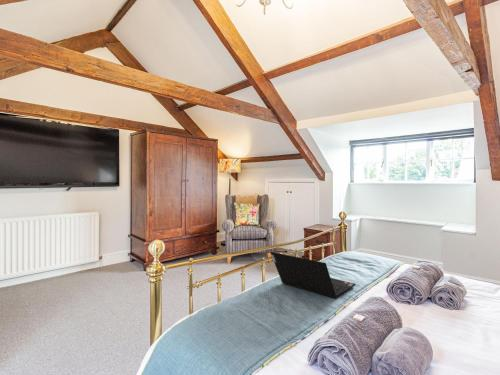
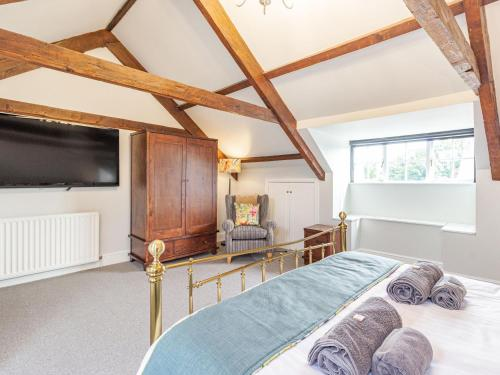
- laptop computer (313, 269)
